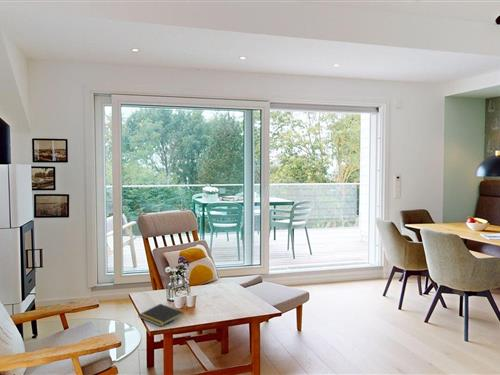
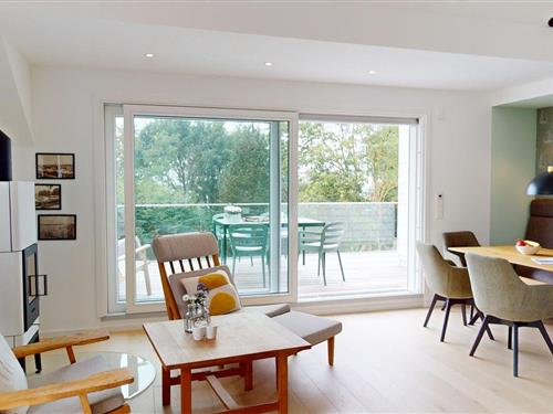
- notepad (160, 314)
